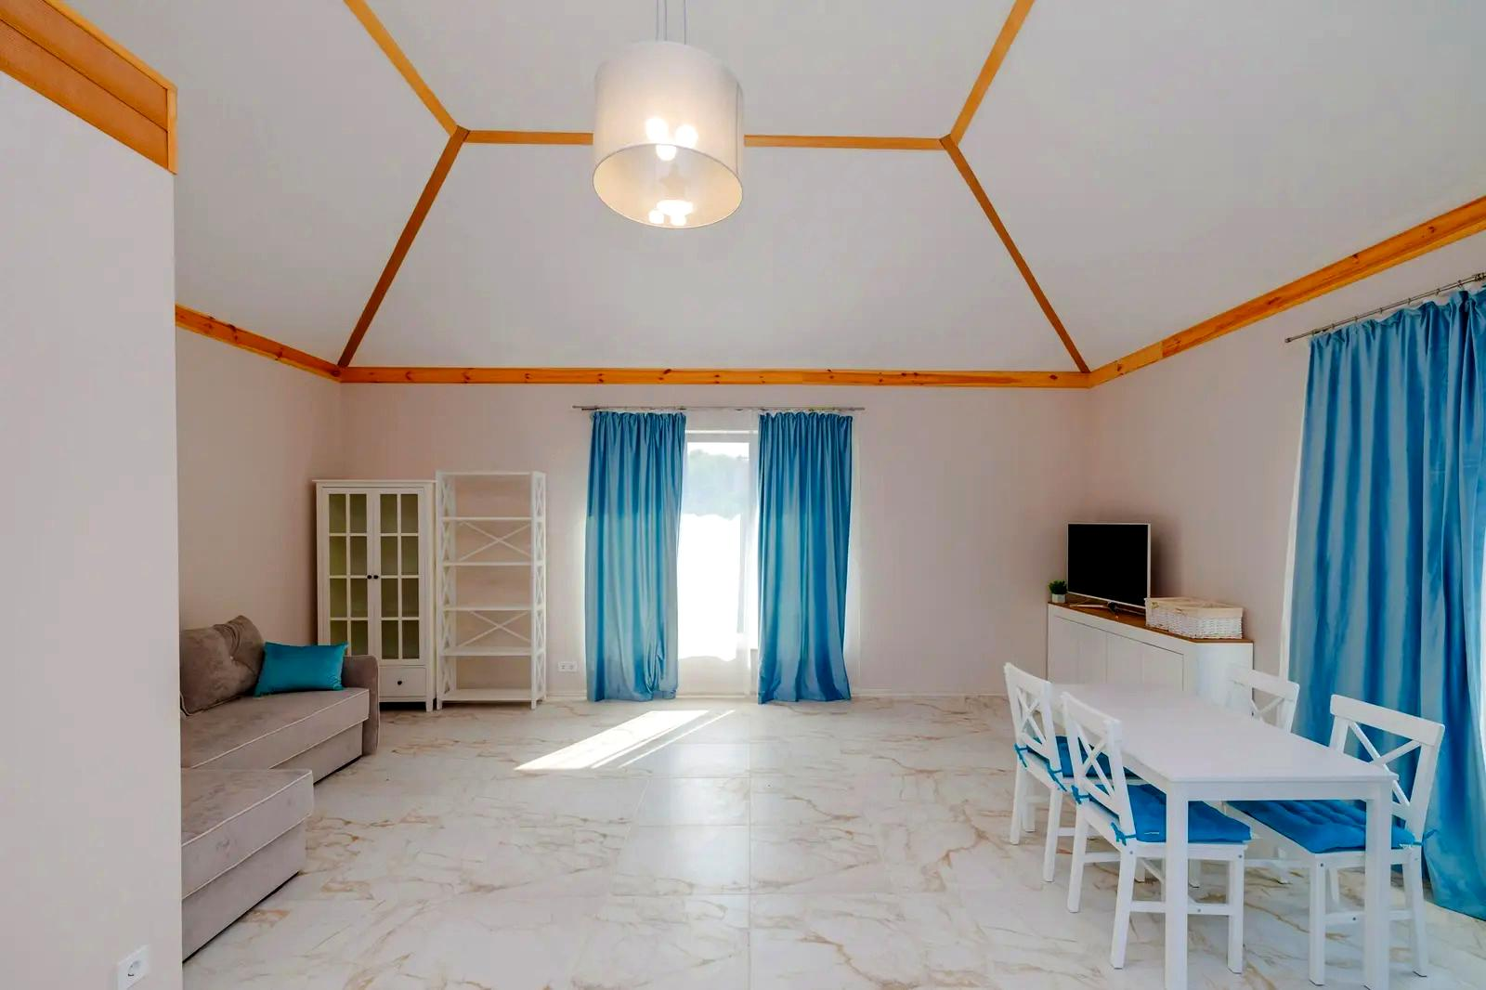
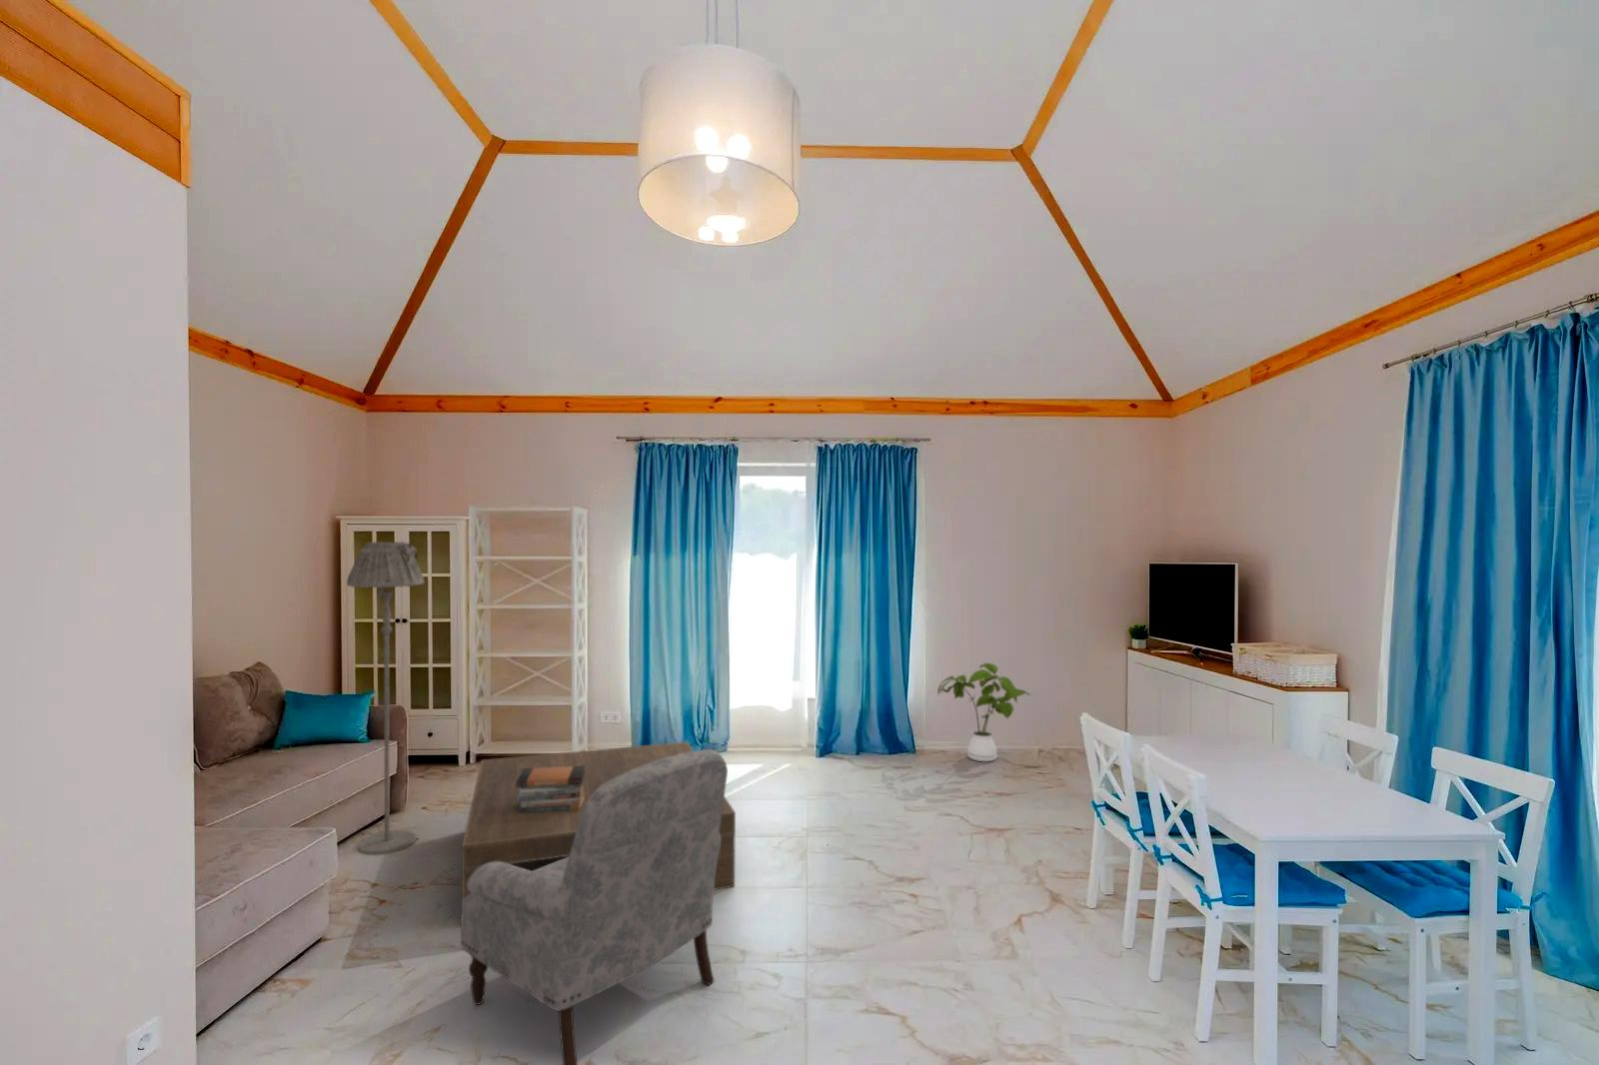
+ armchair (605, 868)
+ house plant (990, 712)
+ floor lamp (385, 693)
+ book stack (550, 788)
+ coffee table (580, 814)
